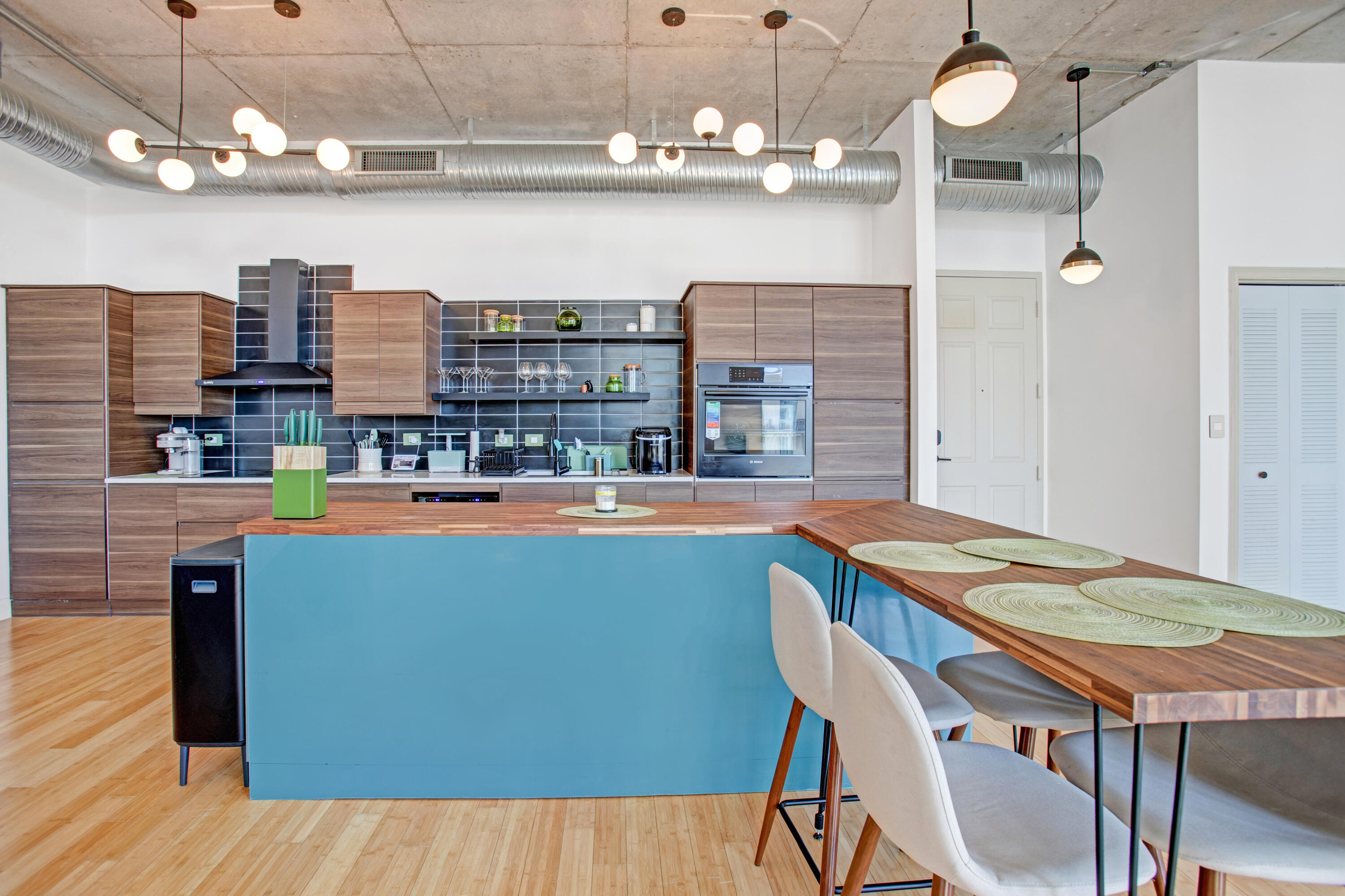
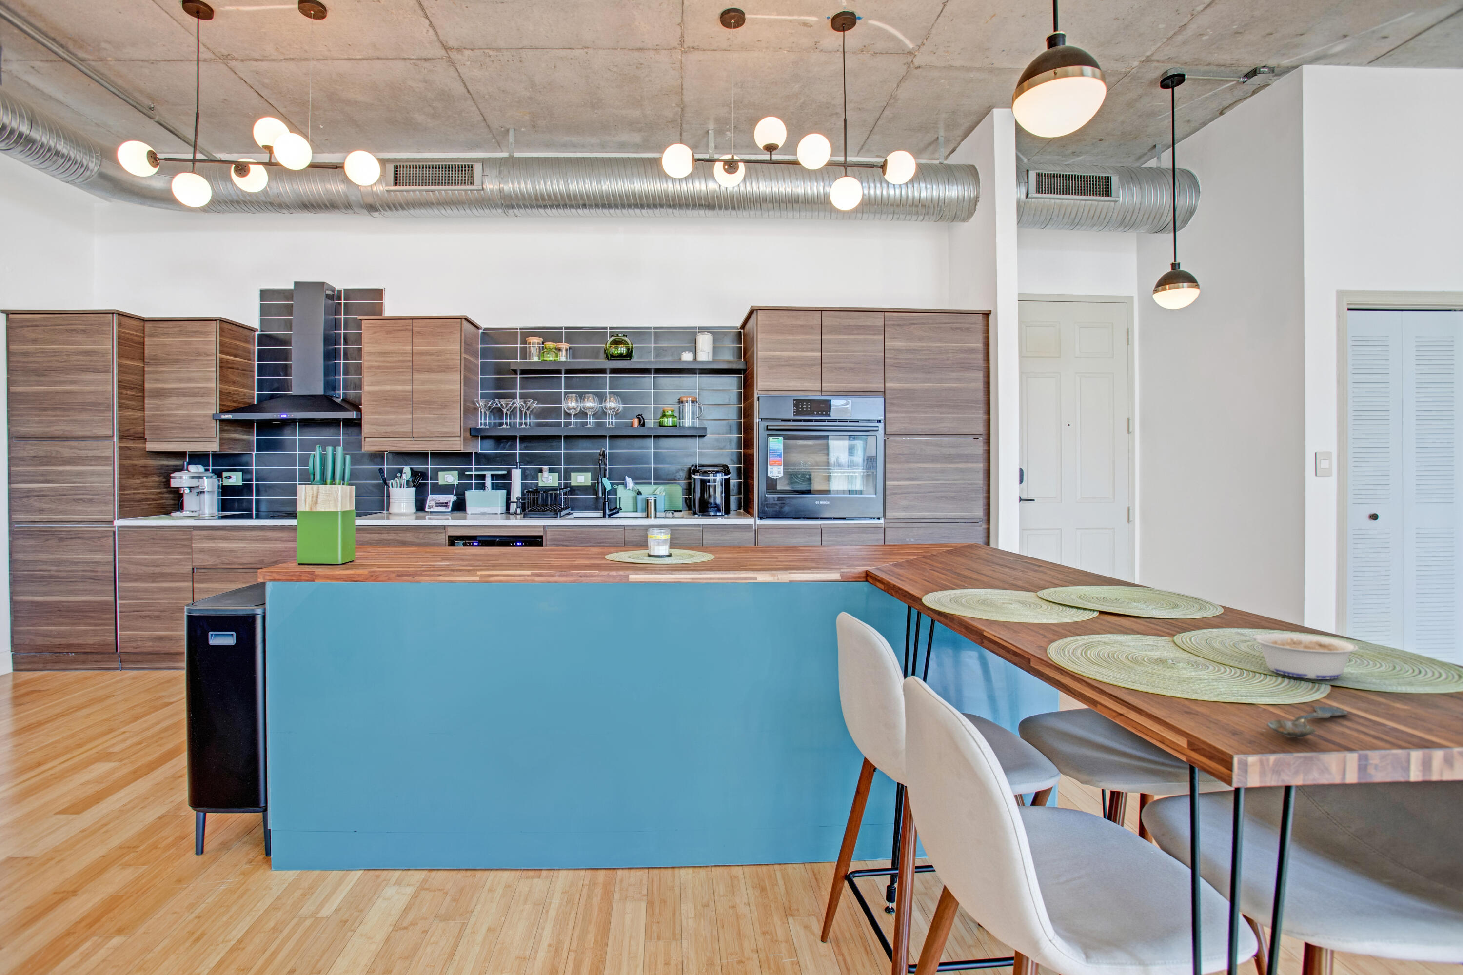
+ spoon (1310, 718)
+ legume (1301, 654)
